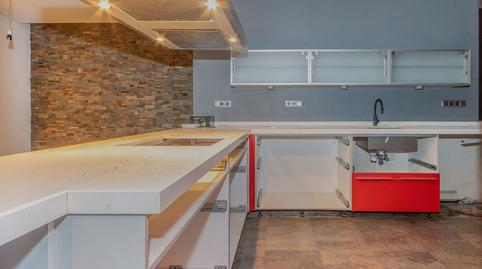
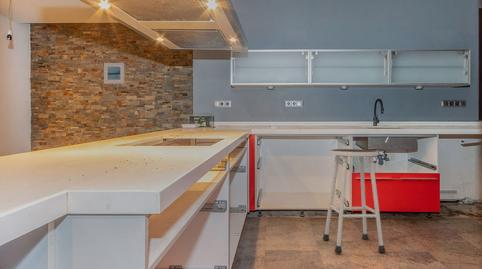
+ stool (361, 197)
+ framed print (114, 73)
